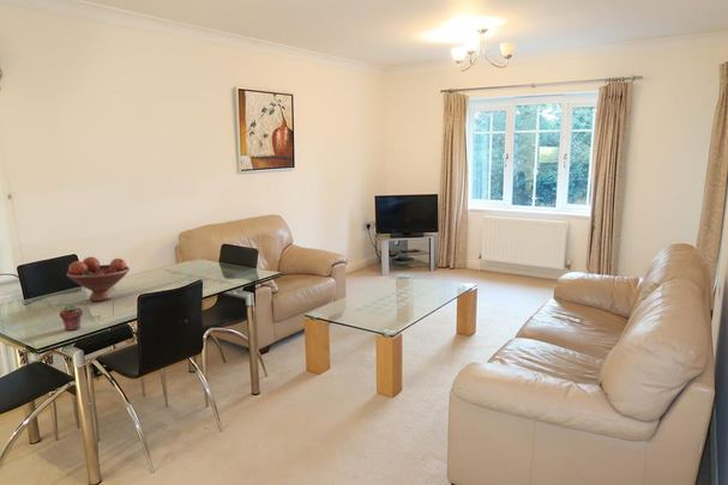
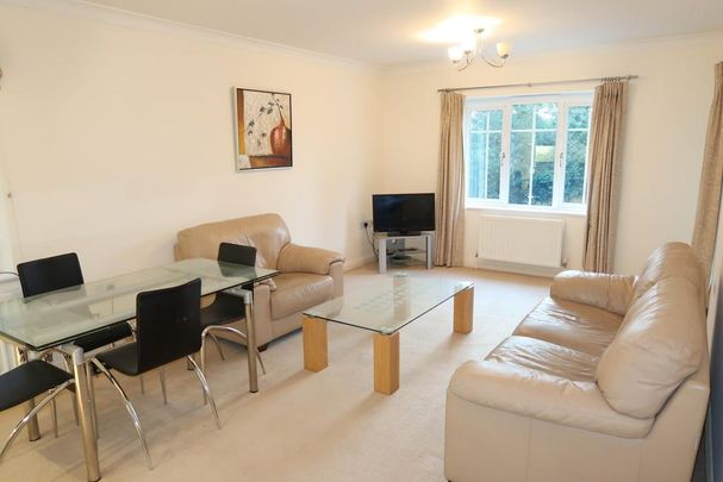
- fruit bowl (100, 279)
- potted succulent (71, 315)
